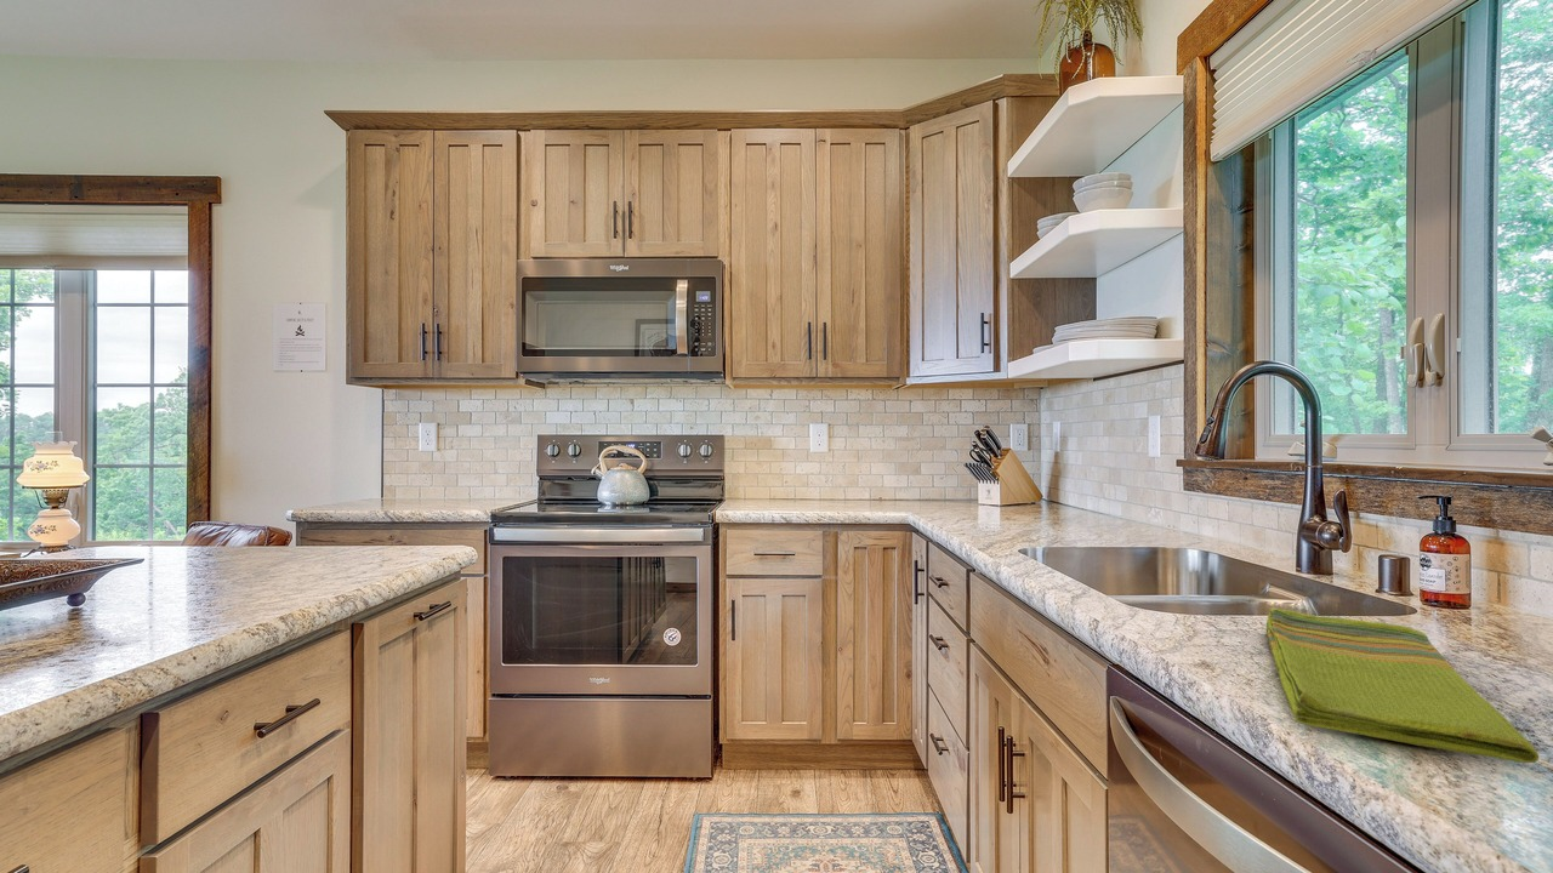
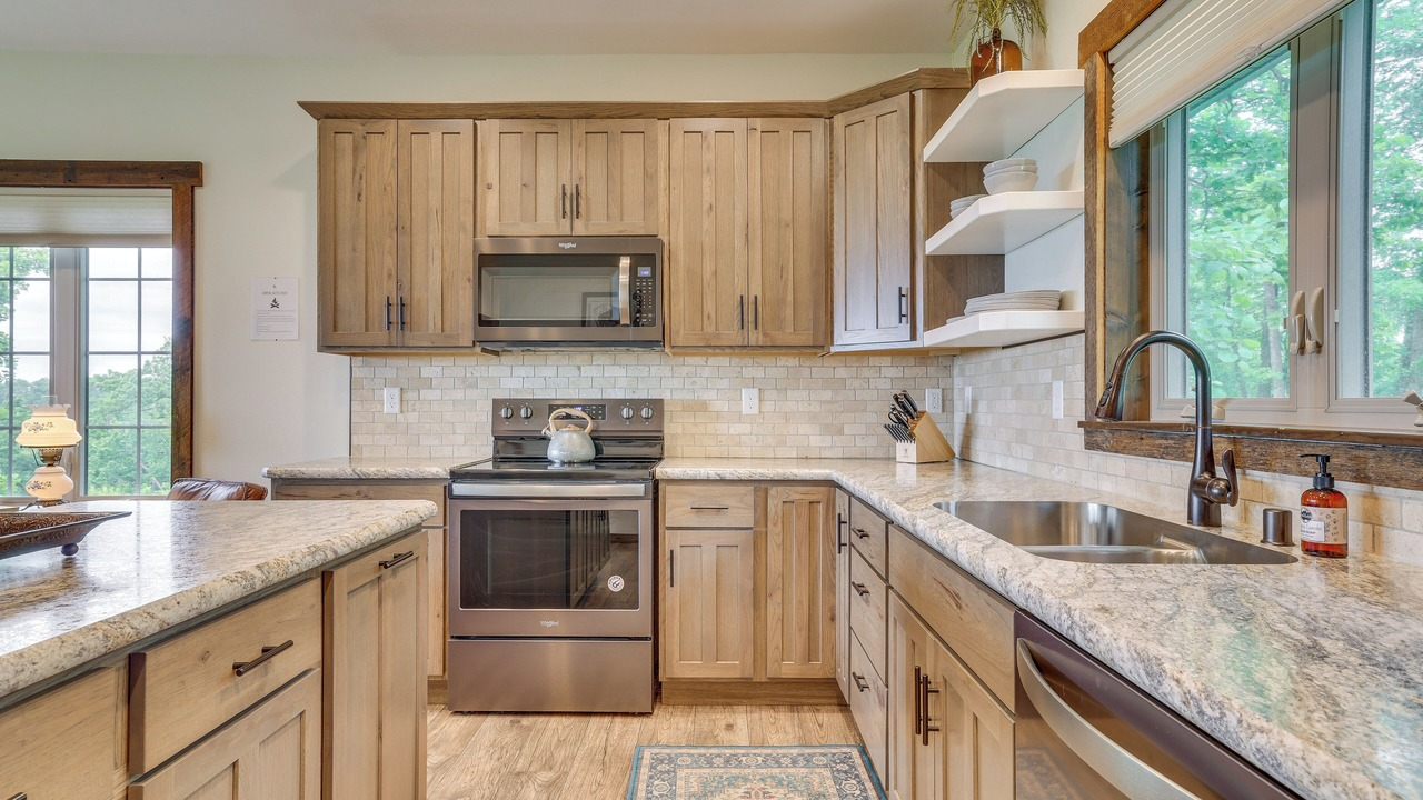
- dish towel (1367, 666)
